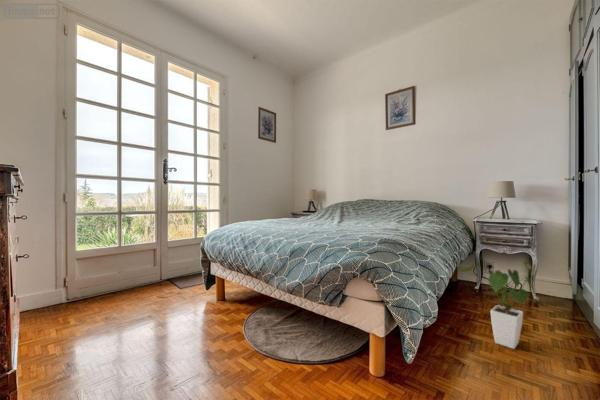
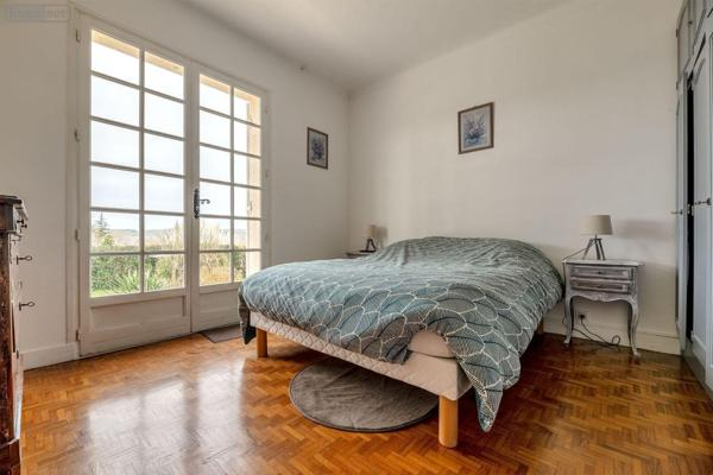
- house plant (500, 299)
